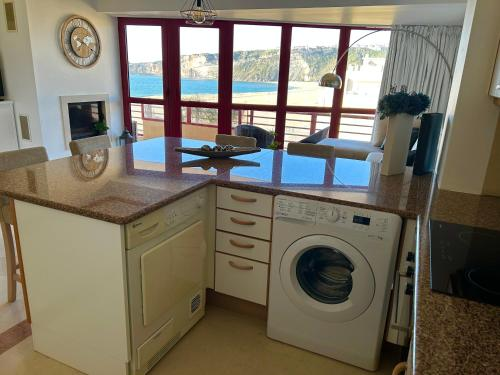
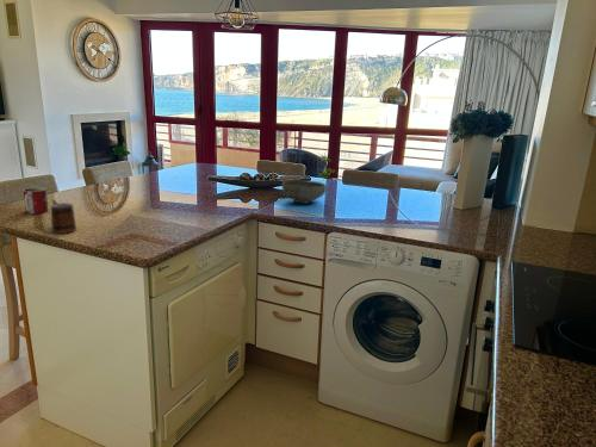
+ mug (33, 200)
+ bowl (303, 192)
+ mug (61, 216)
